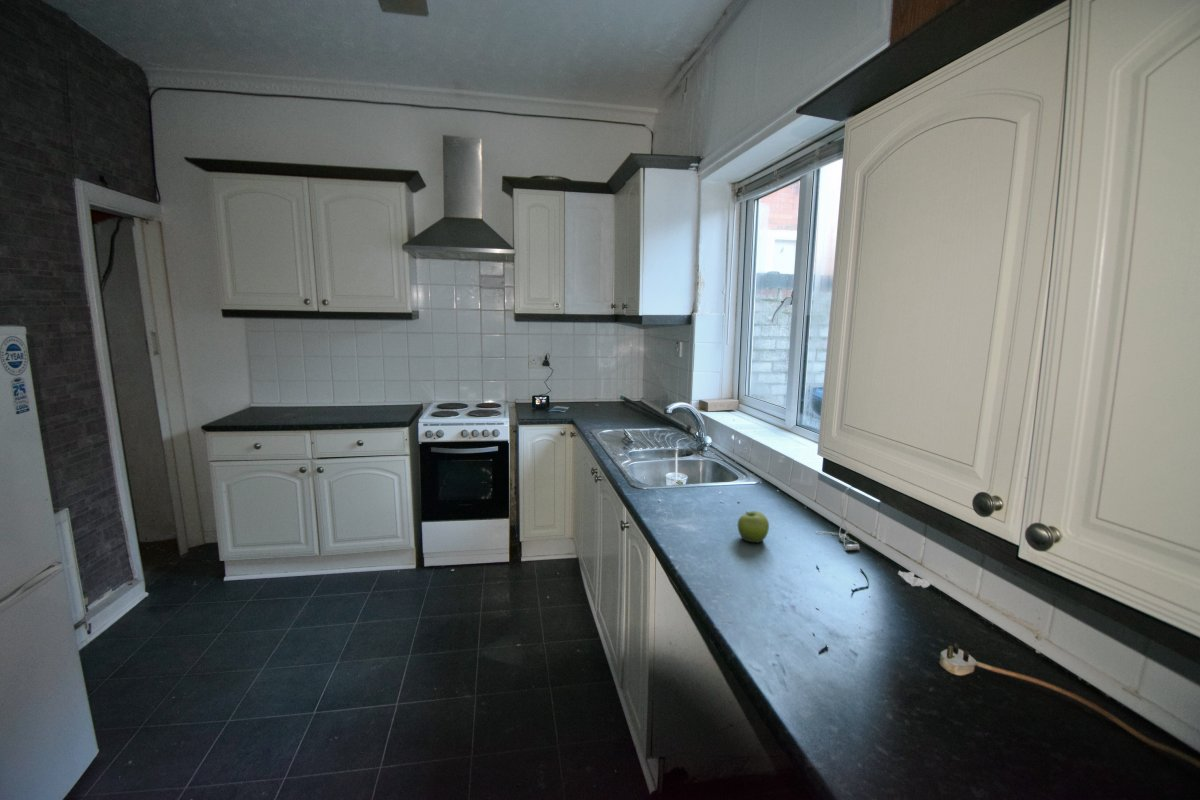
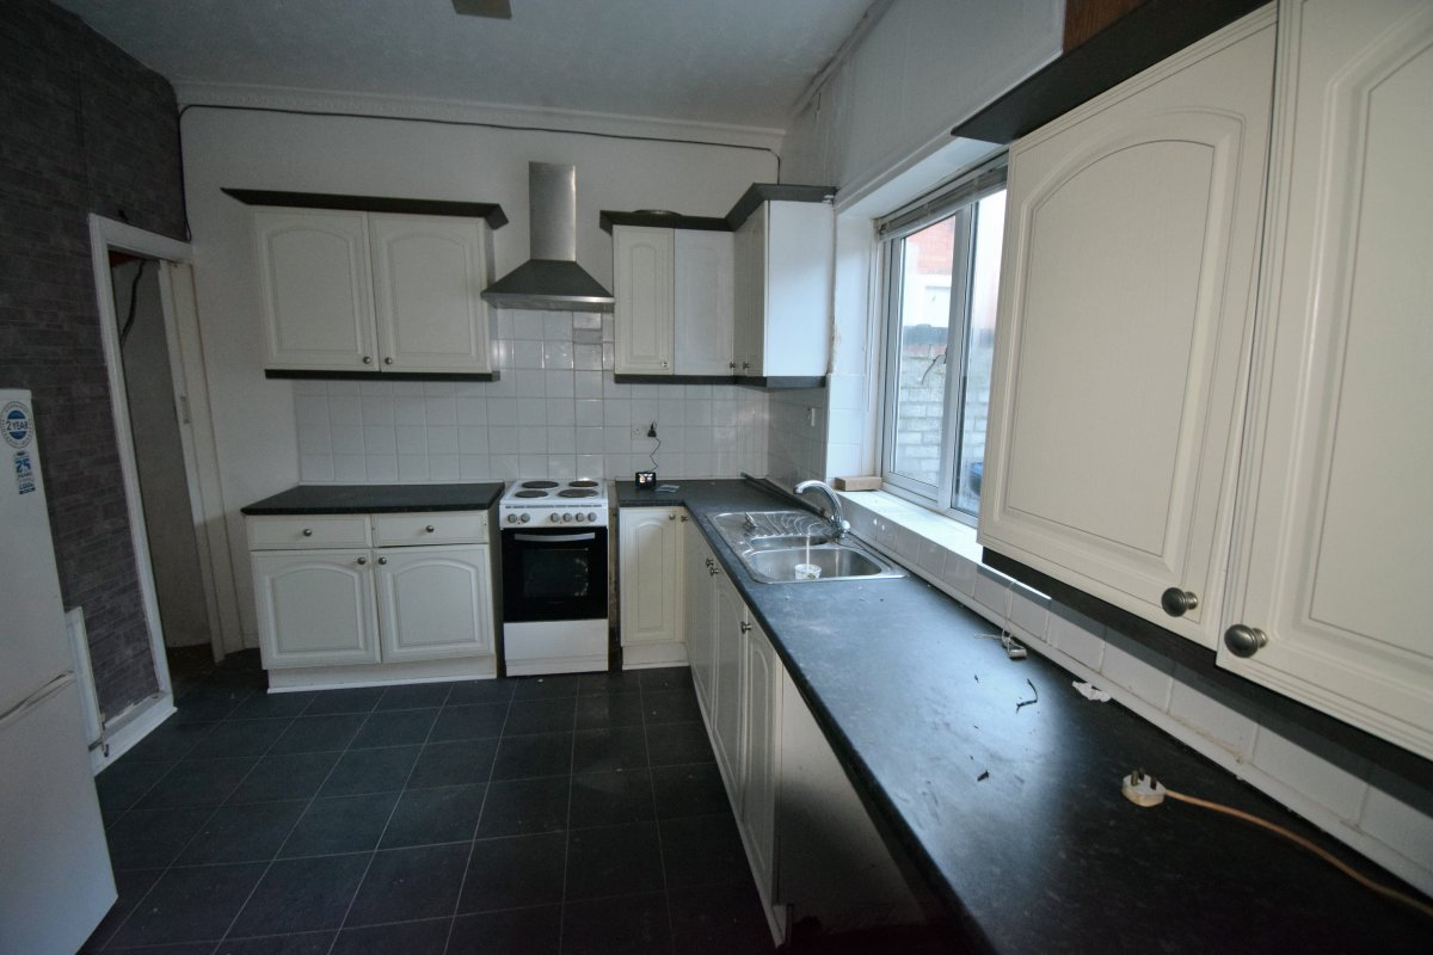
- fruit (753, 525)
